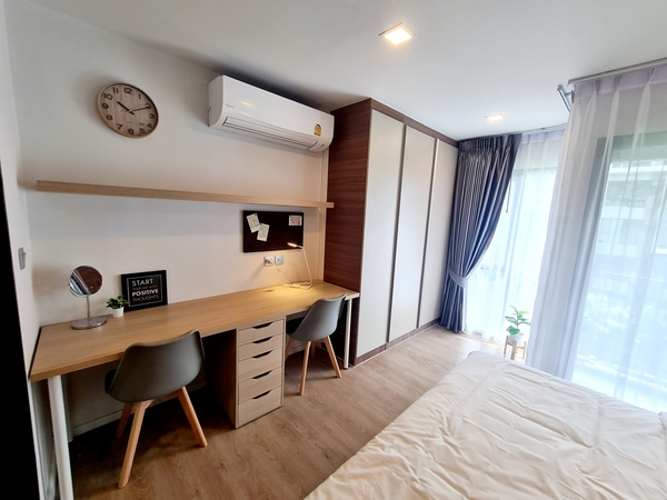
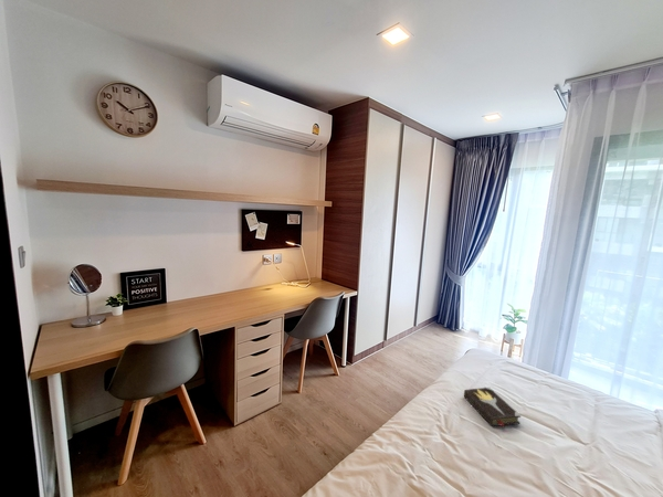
+ hardback book (490, 404)
